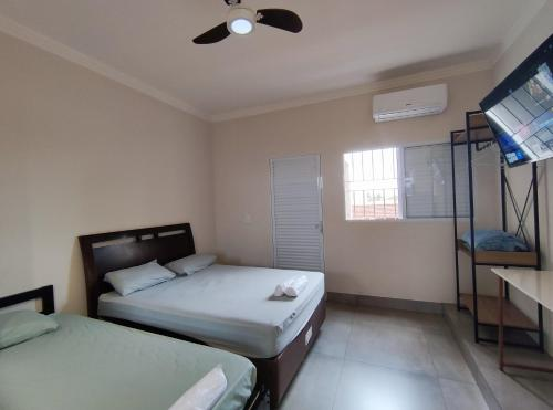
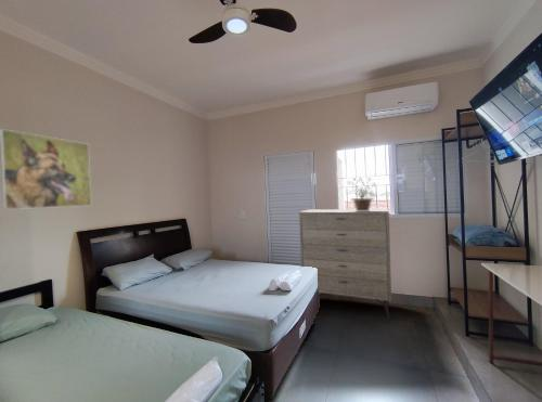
+ potted plant (361, 193)
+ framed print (51, 172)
+ dresser (345, 258)
